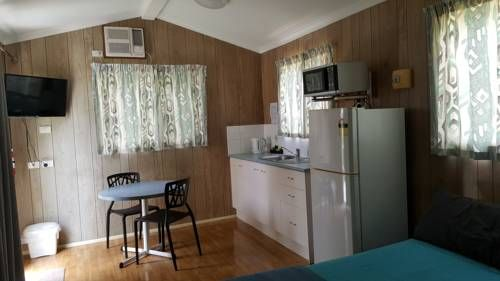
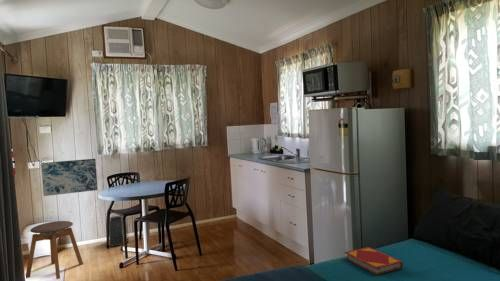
+ hardback book (372, 259)
+ stool (53, 247)
+ trash can (117, 230)
+ wall art (70, 176)
